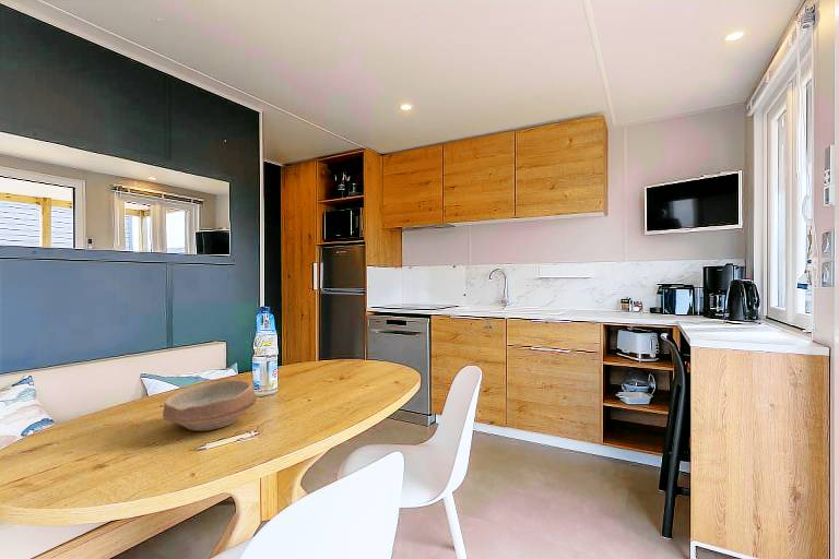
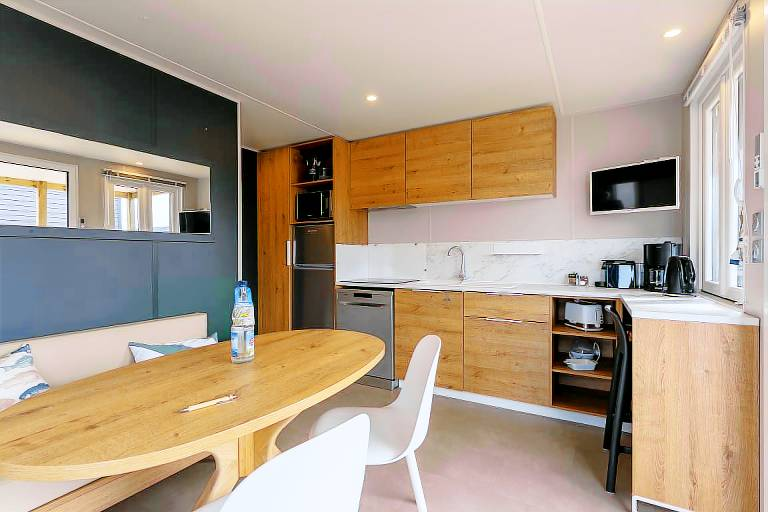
- bowl (212, 405)
